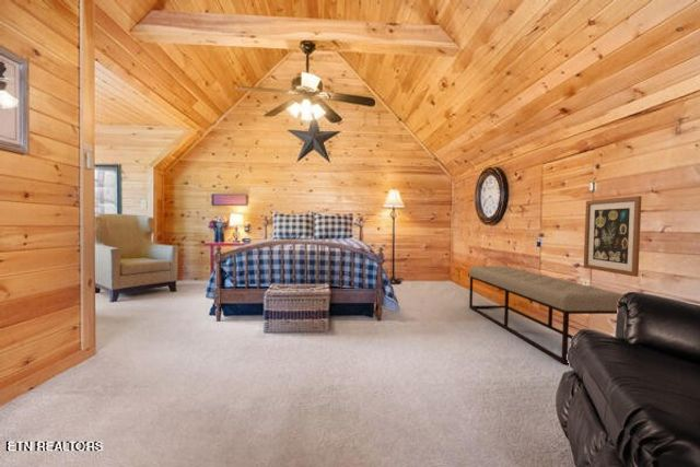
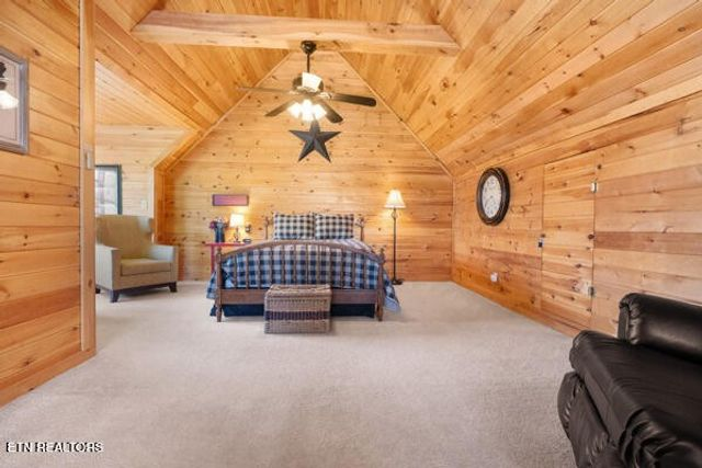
- bench (529, 300)
- wall art (609, 235)
